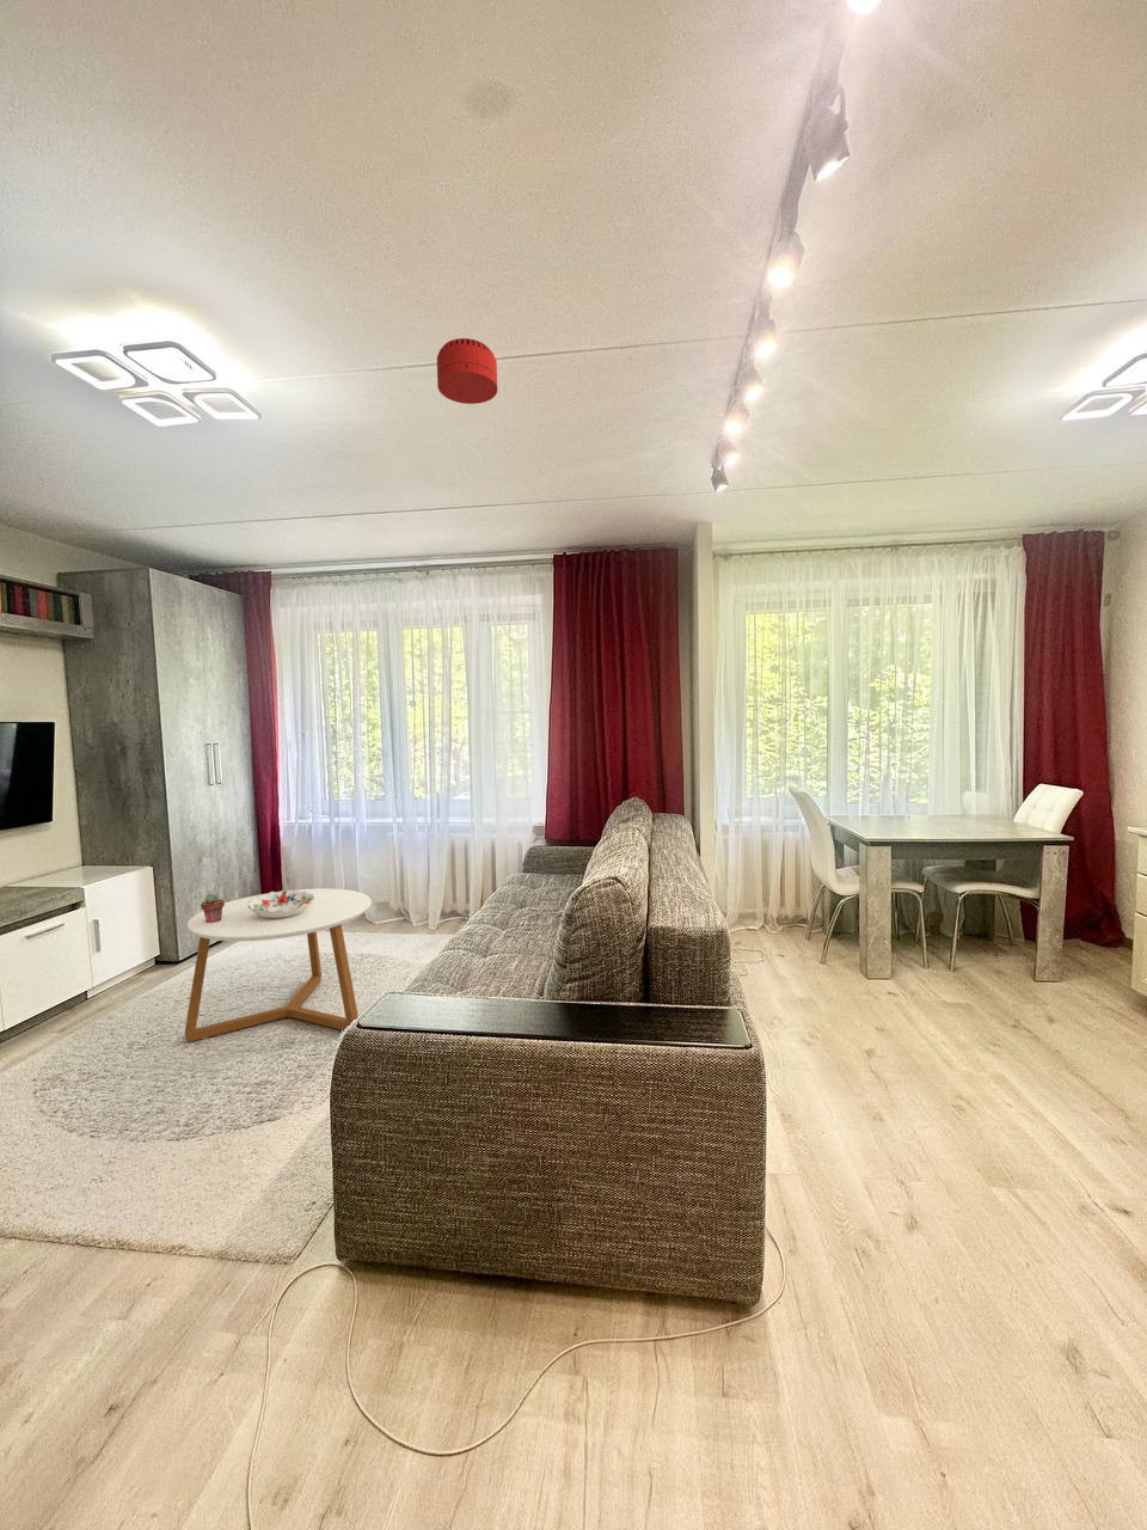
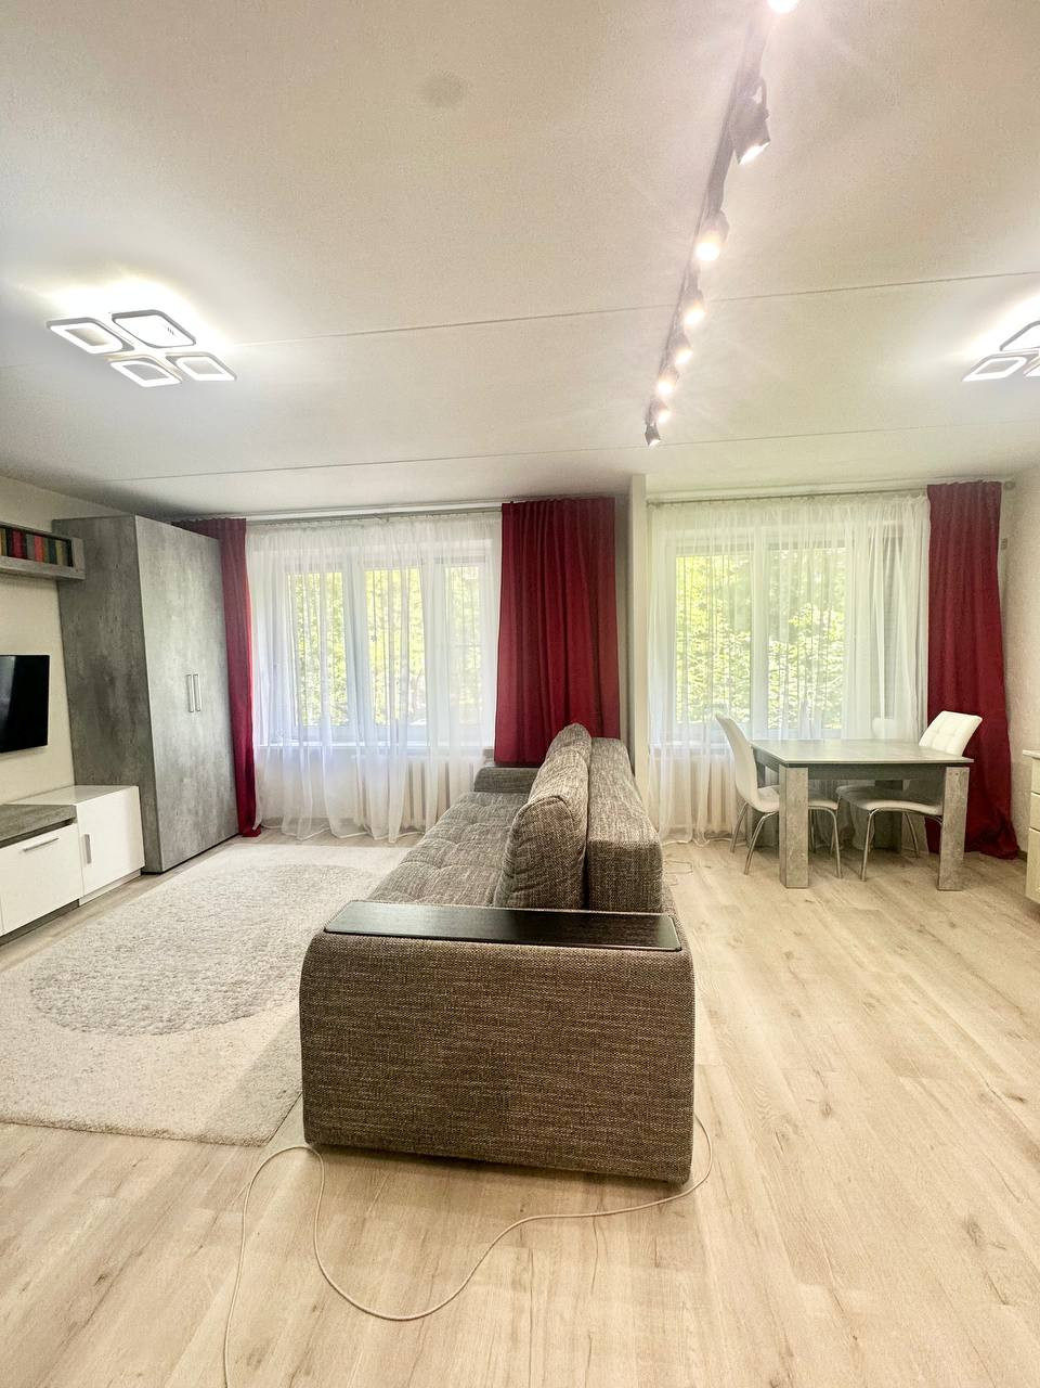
- potted succulent (213, 906)
- coffee table (310, 958)
- smoke detector (467, 370)
- decorative bowl (282, 904)
